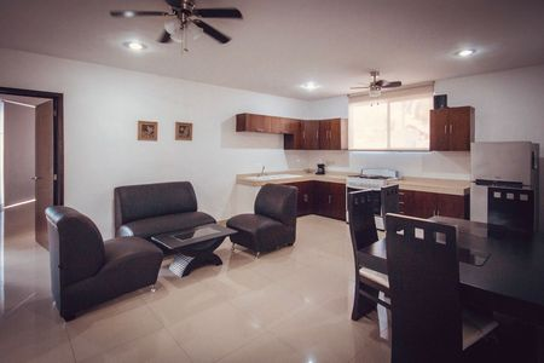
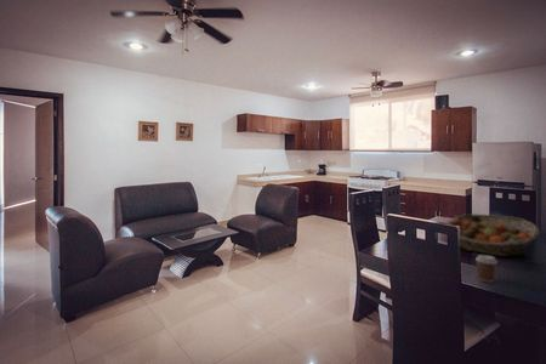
+ fruit basket (488, 233)
+ coffee cup (485, 268)
